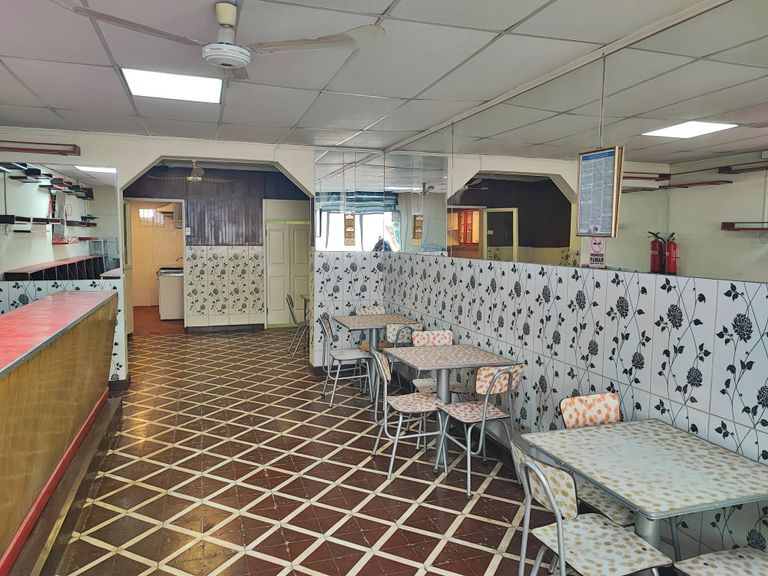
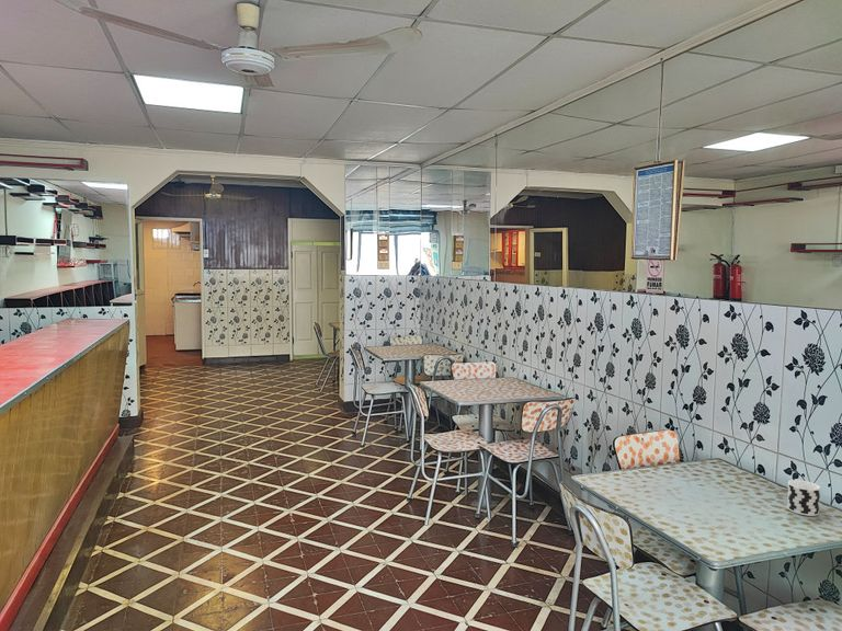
+ cup (804, 495)
